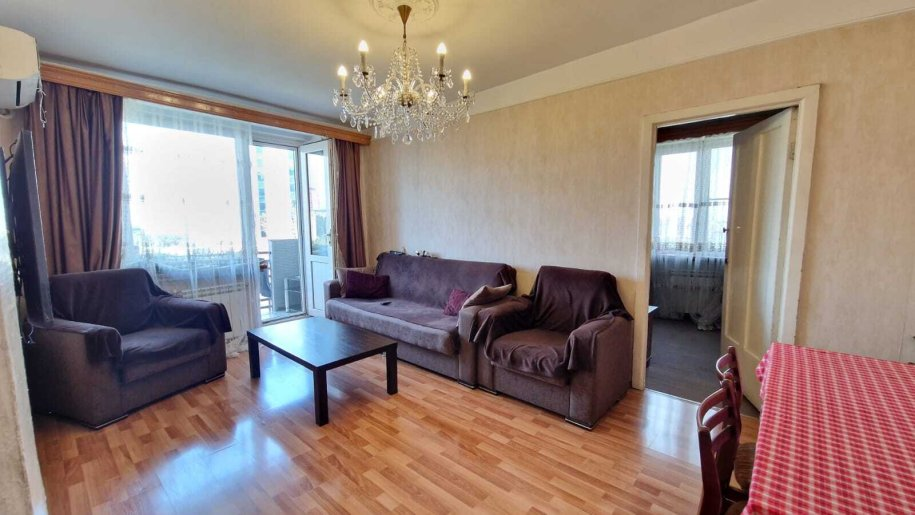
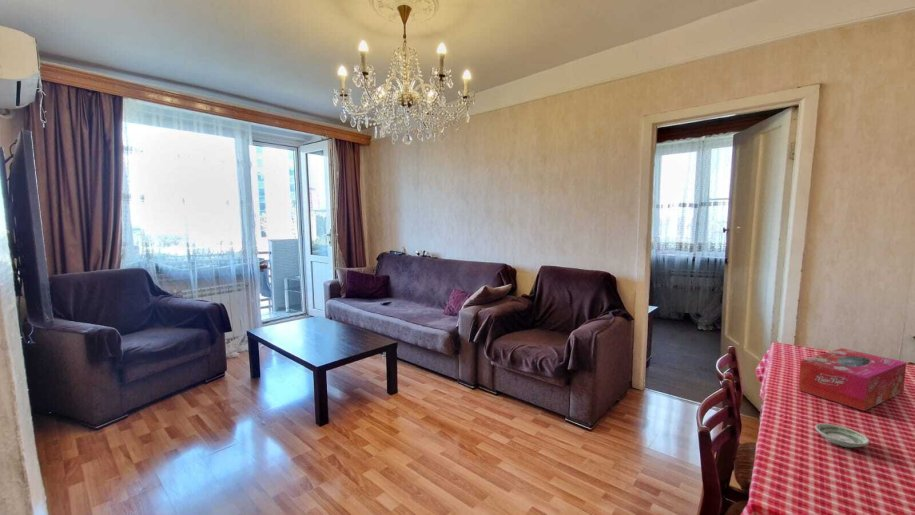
+ saucer (840, 437)
+ tissue box (851, 376)
